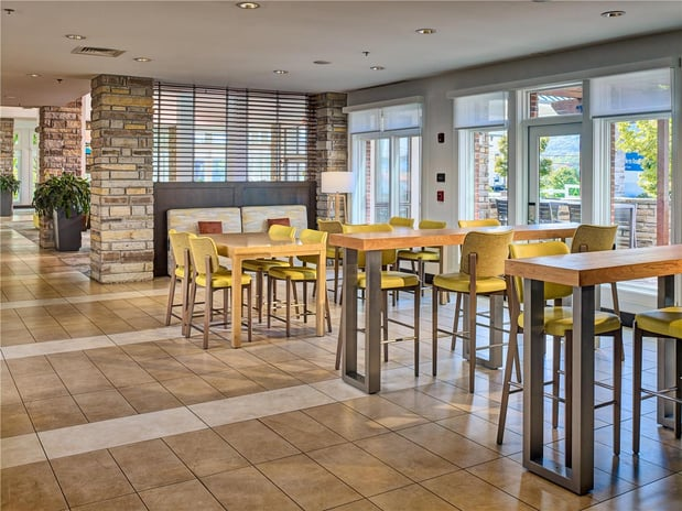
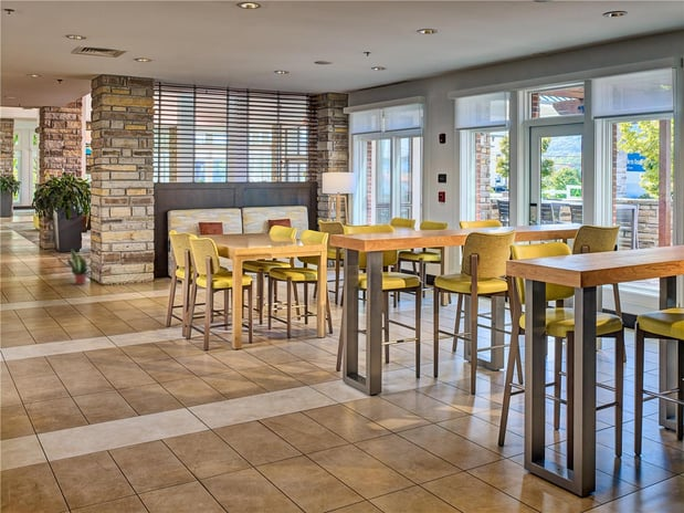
+ potted plant (81, 265)
